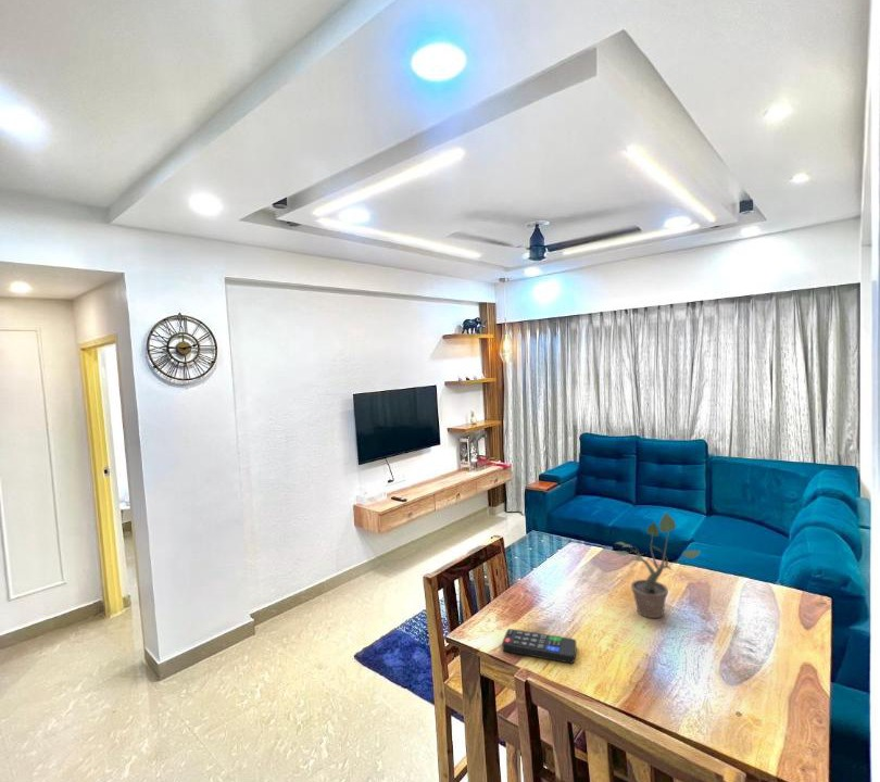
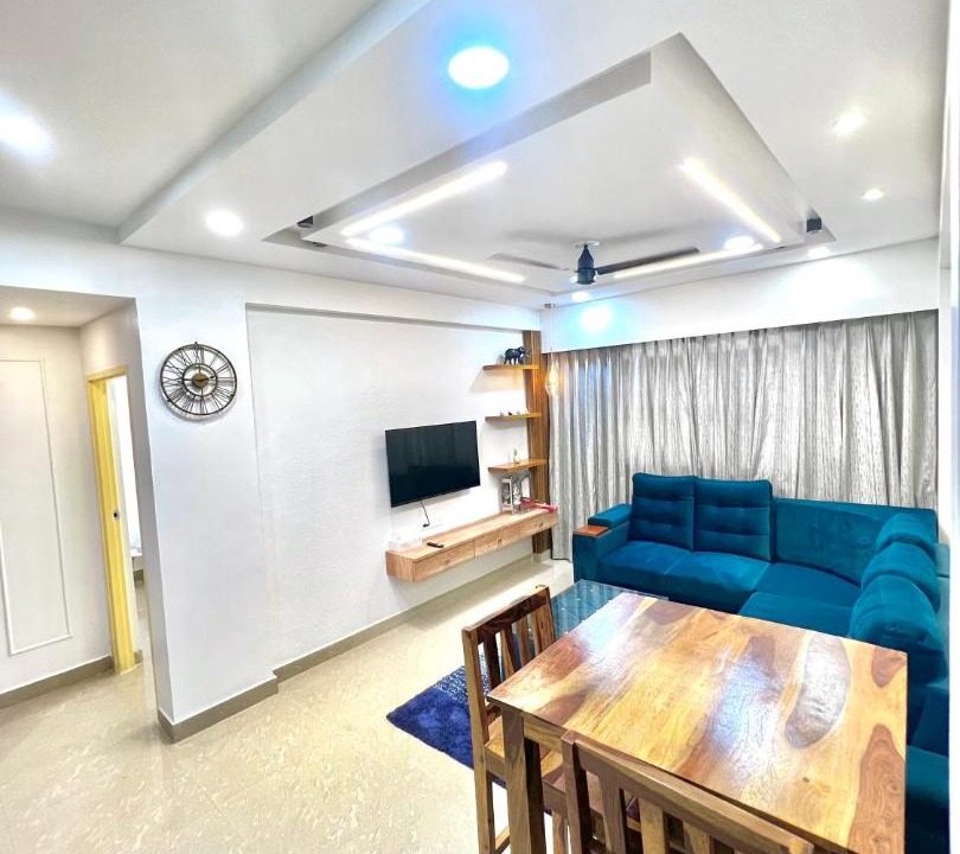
- potted plant (650, 566)
- remote control (539, 644)
